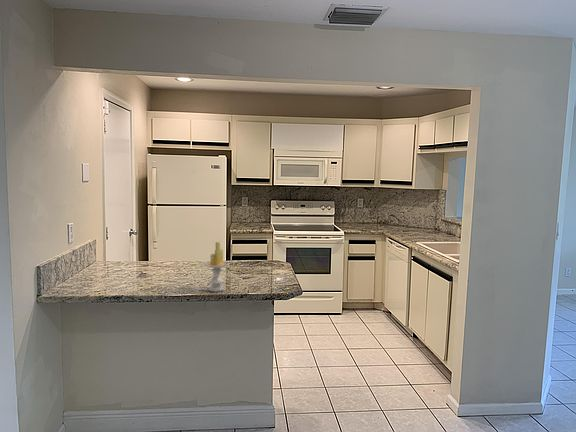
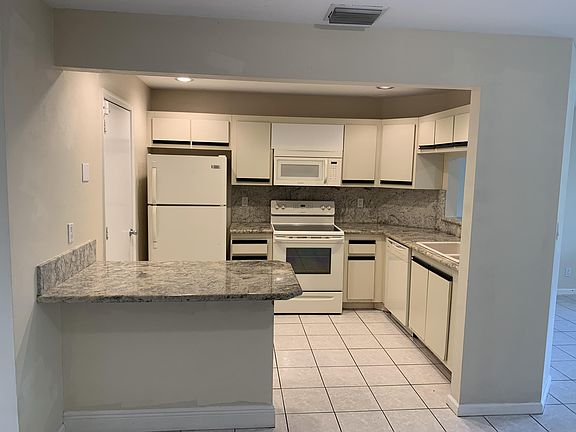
- candle (216, 265)
